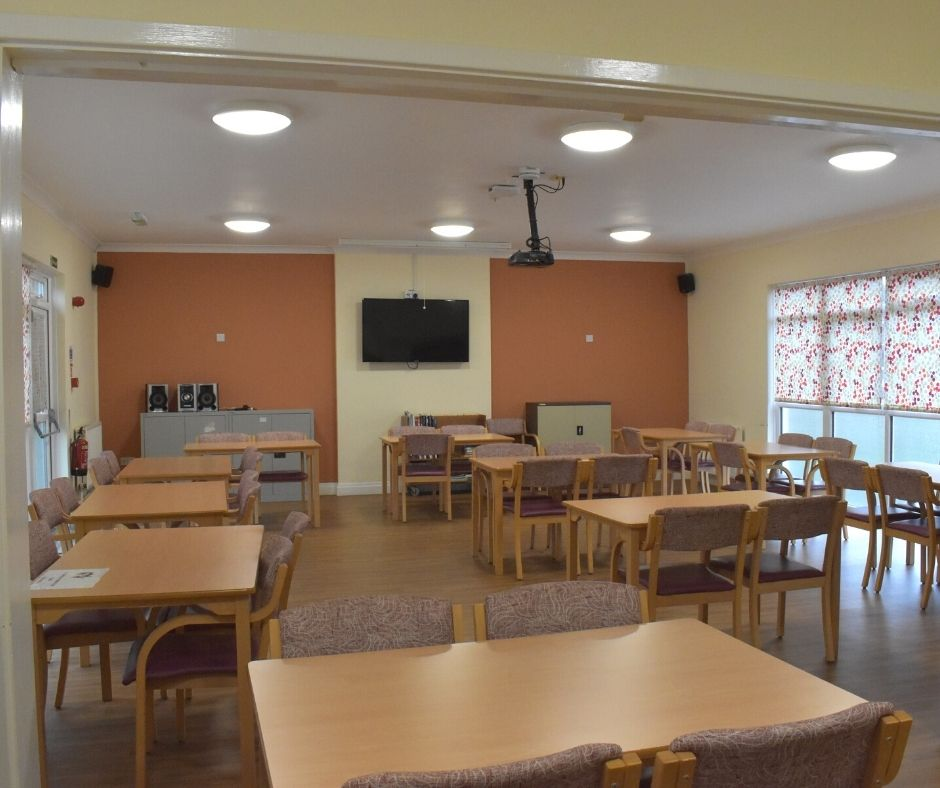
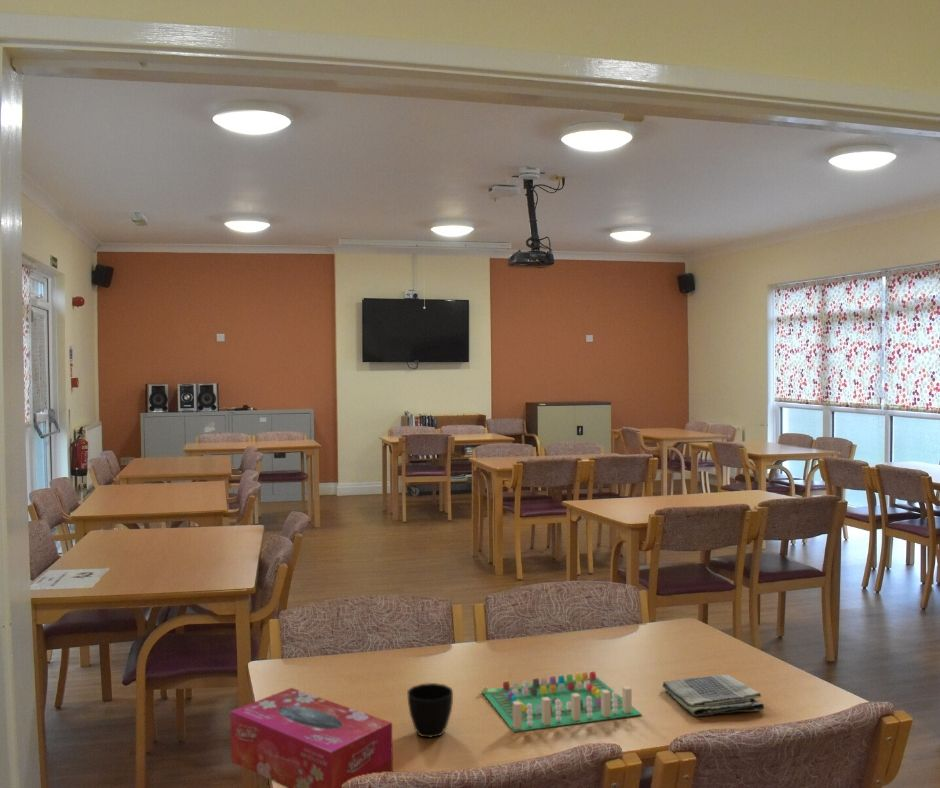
+ cup (430, 710)
+ board game (558, 690)
+ tissue box (310, 742)
+ dish towel (712, 692)
